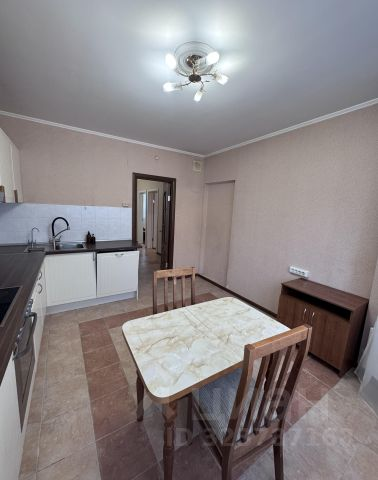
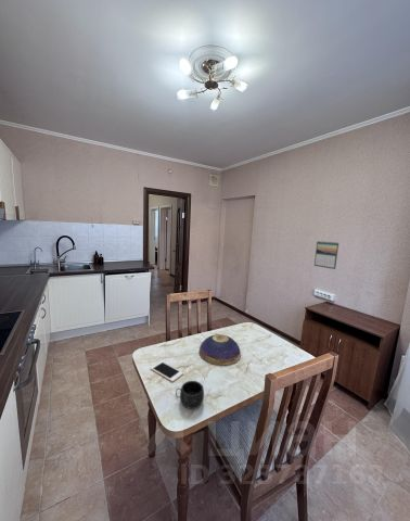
+ calendar (325, 254)
+ cell phone (166, 370)
+ decorative bowl (219, 344)
+ mug (189, 395)
